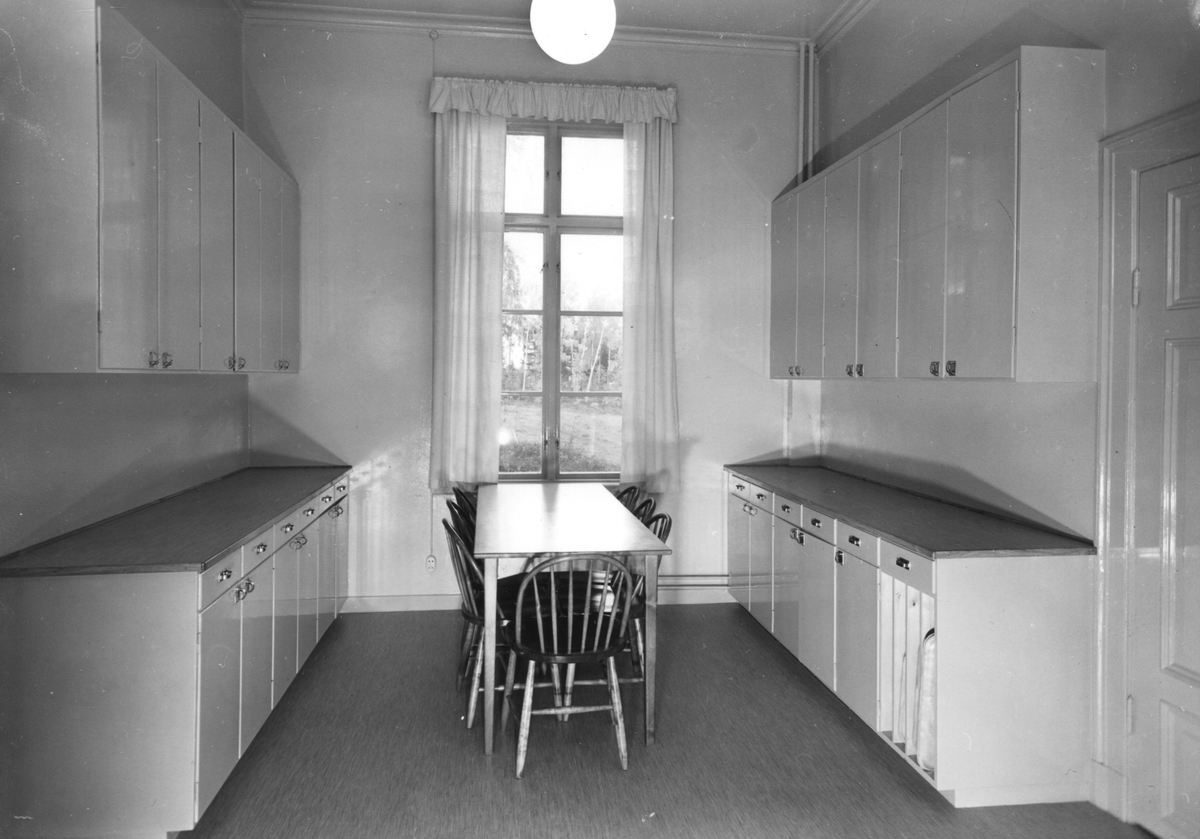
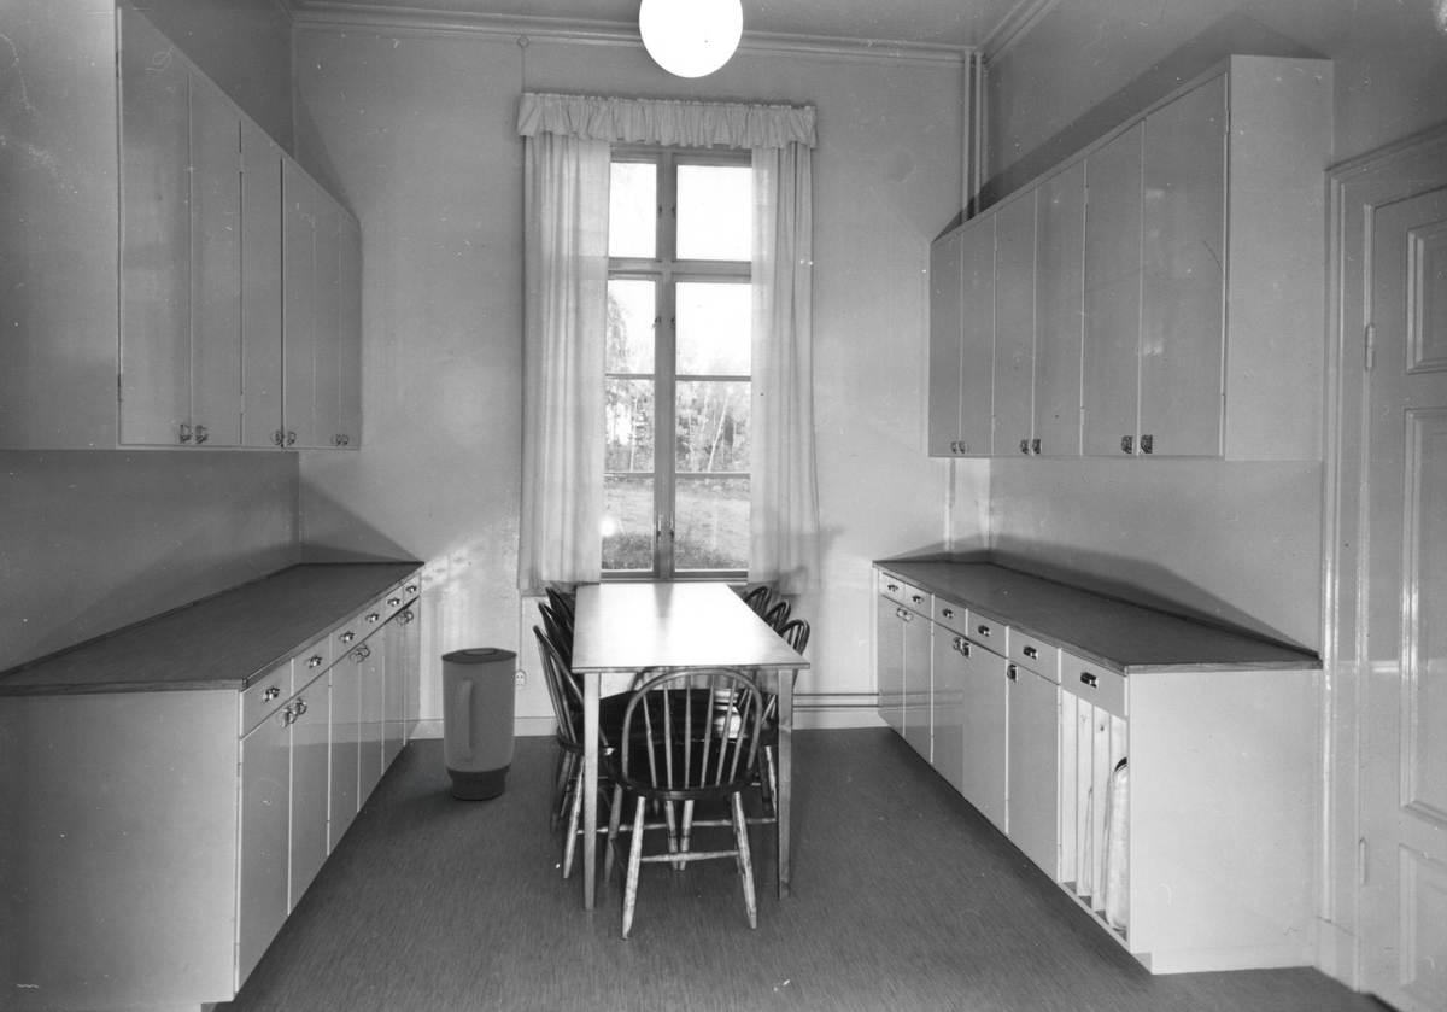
+ trash can (476, 723)
